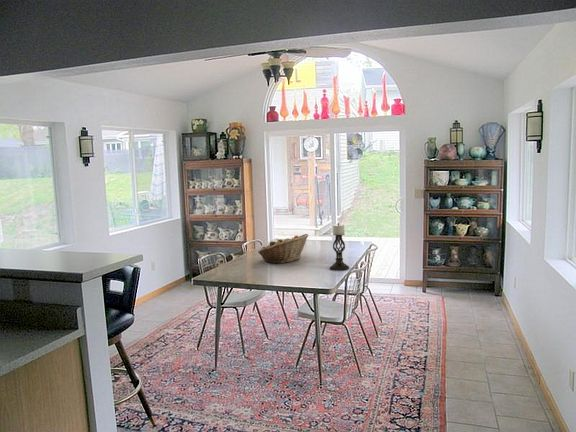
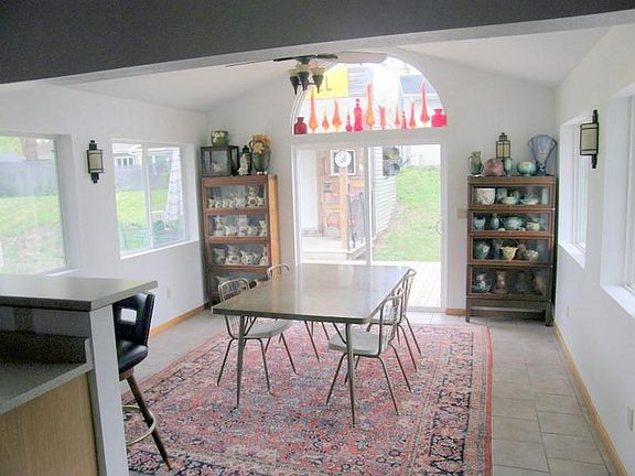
- candle holder (339, 244)
- fruit basket (284, 247)
